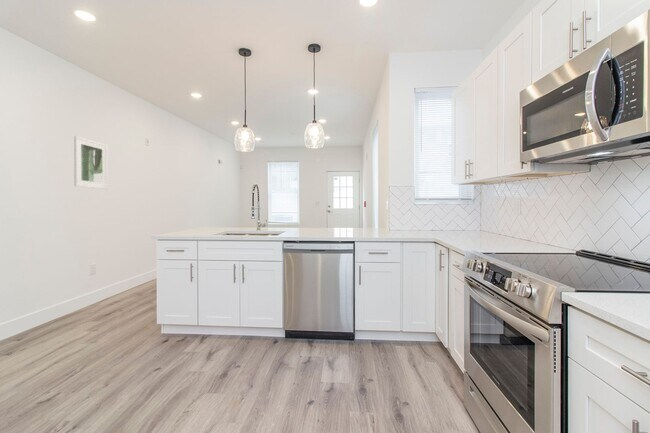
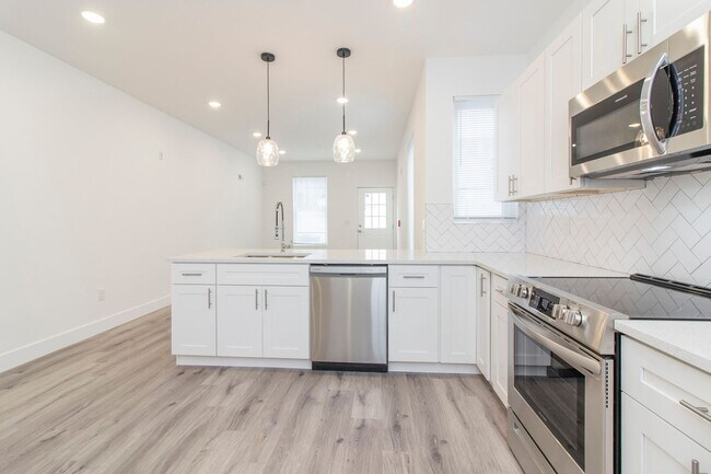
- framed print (91, 164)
